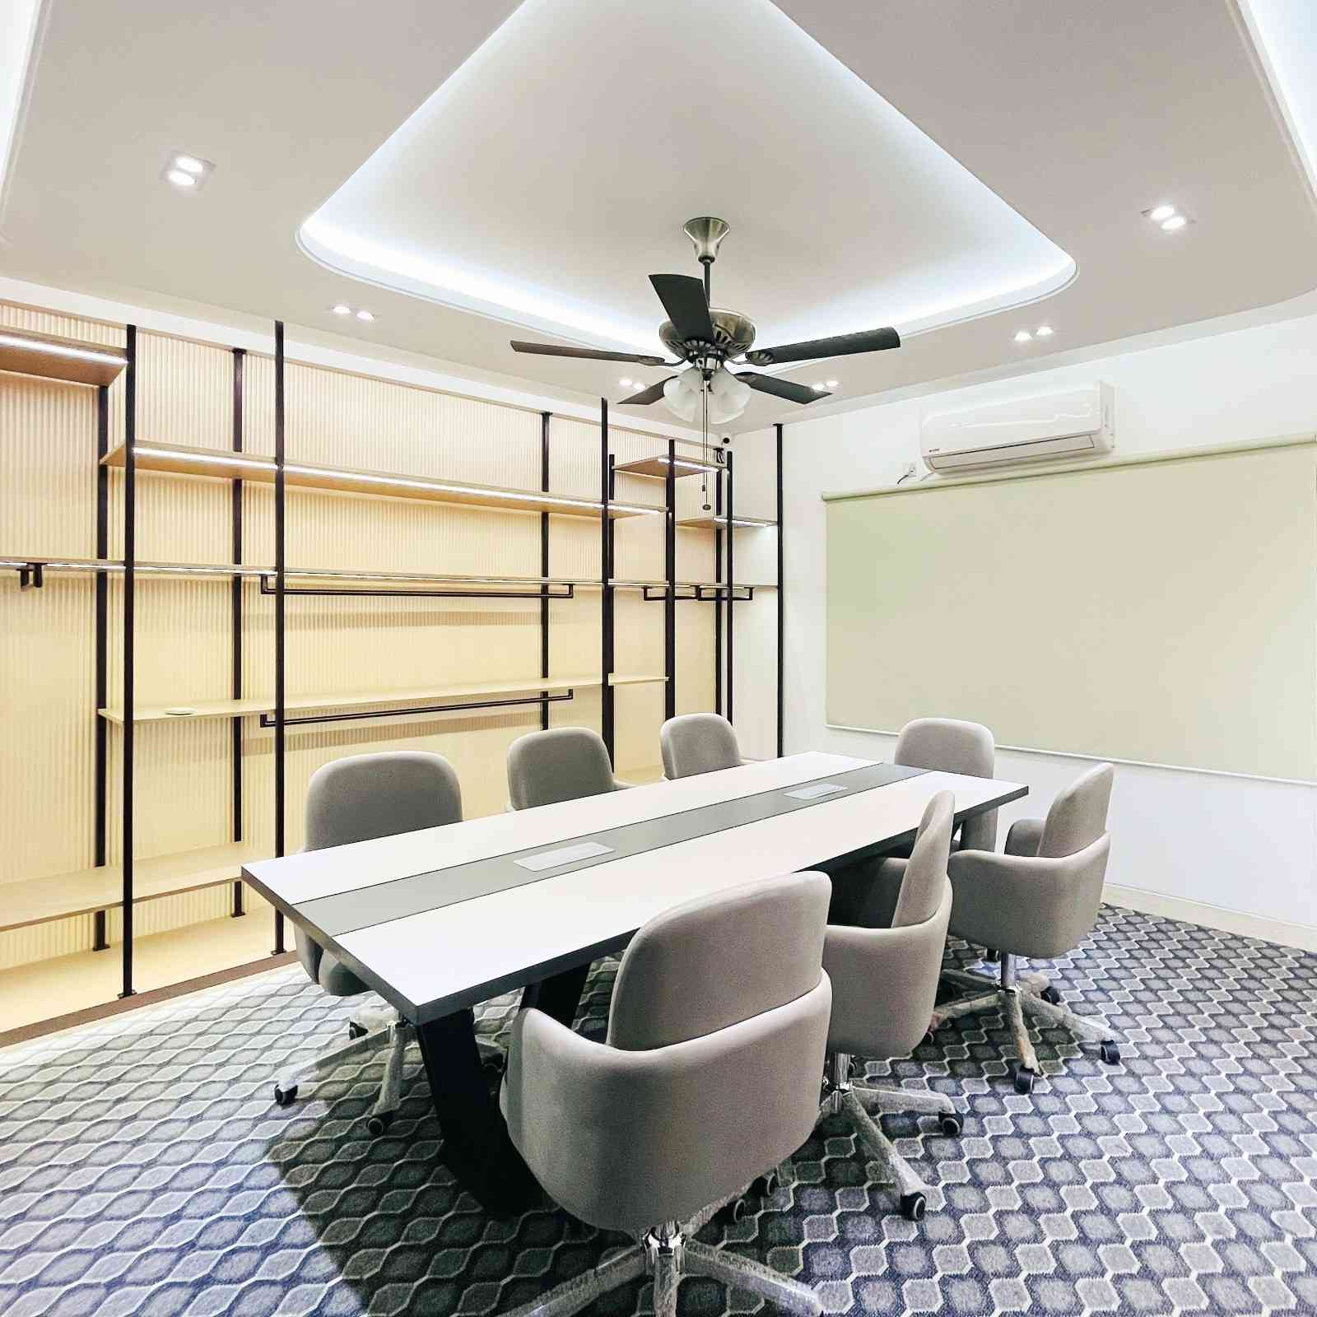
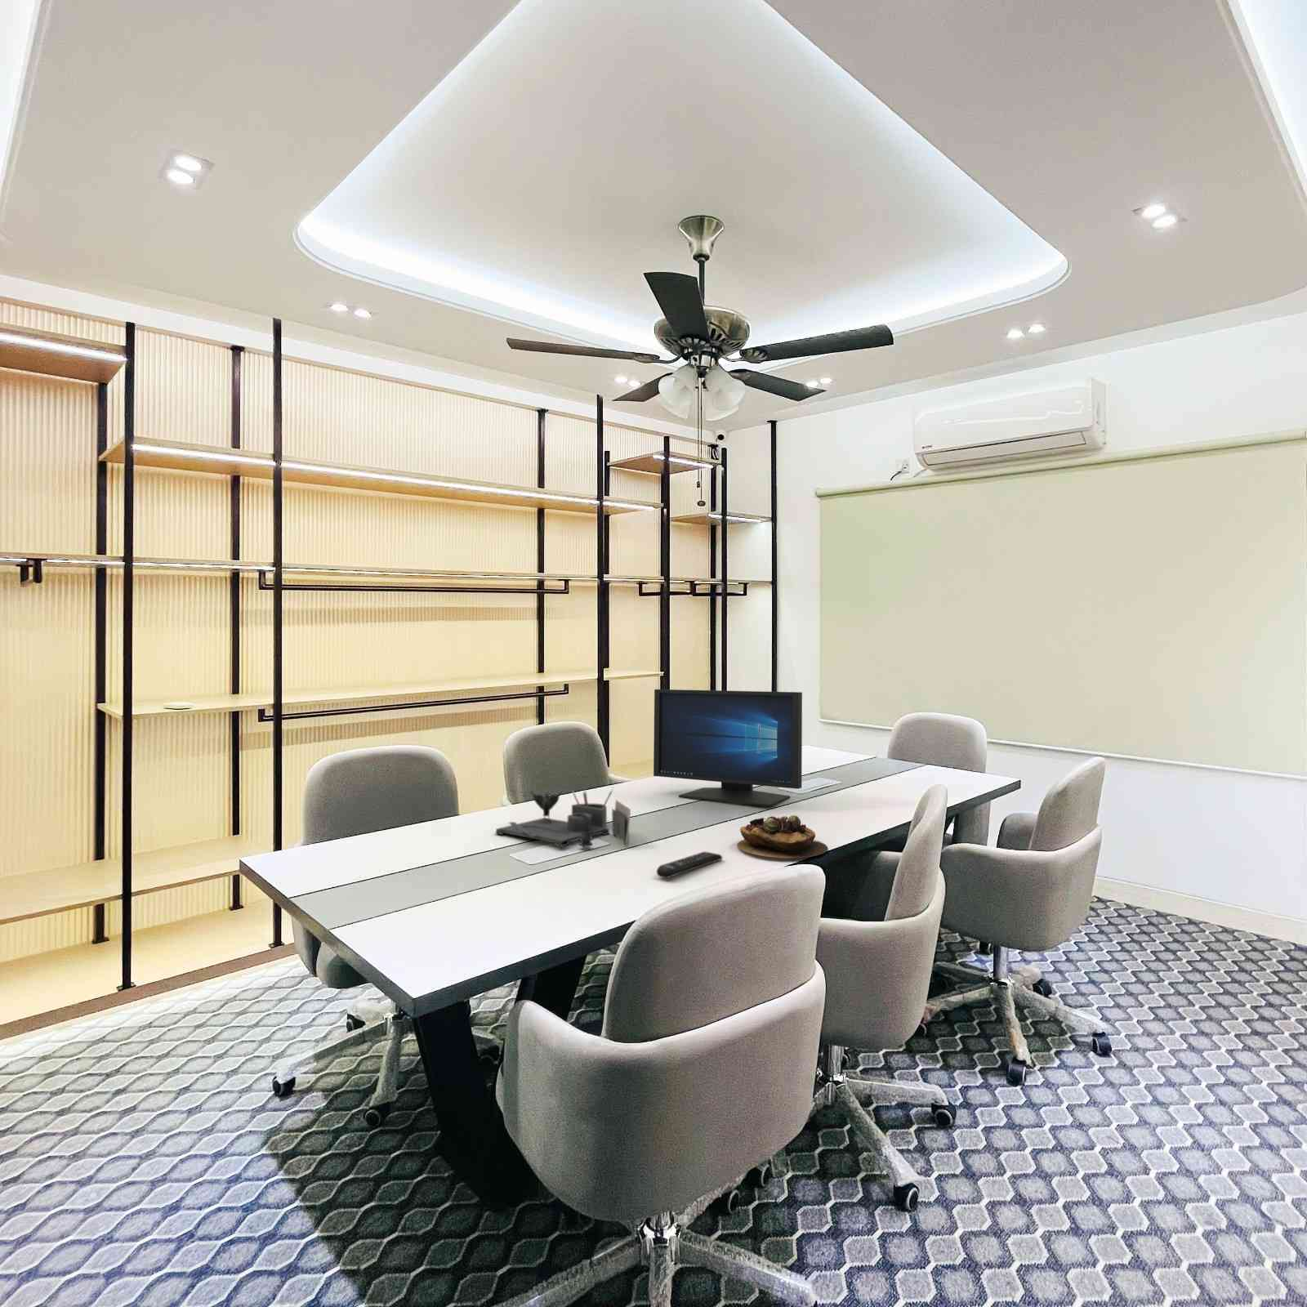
+ monitor (734, 743)
+ succulent plant (782, 829)
+ desk organizer (572, 811)
+ remote control (691, 863)
